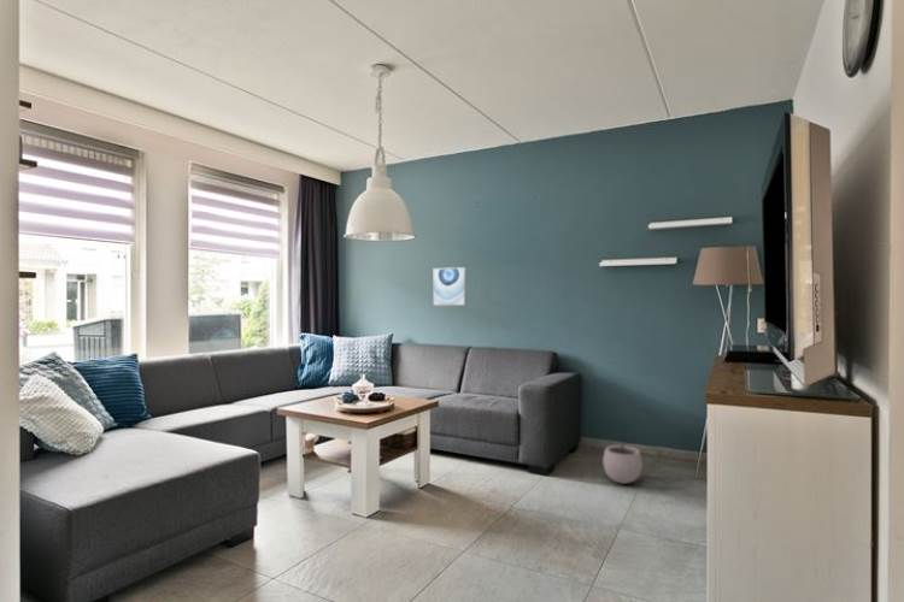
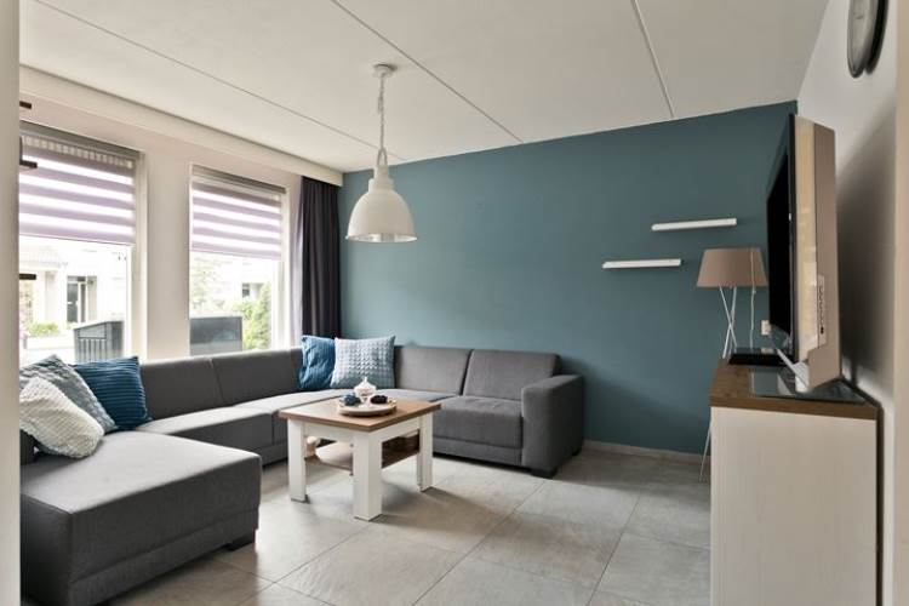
- plant pot (622, 458)
- wall art (448, 287)
